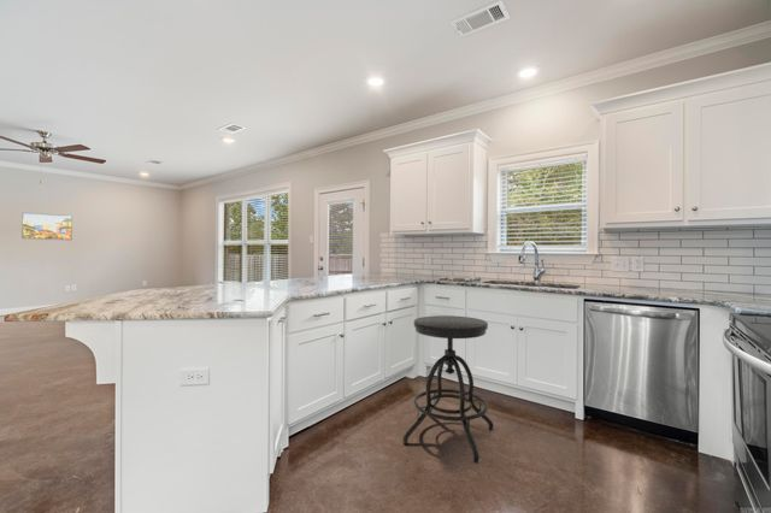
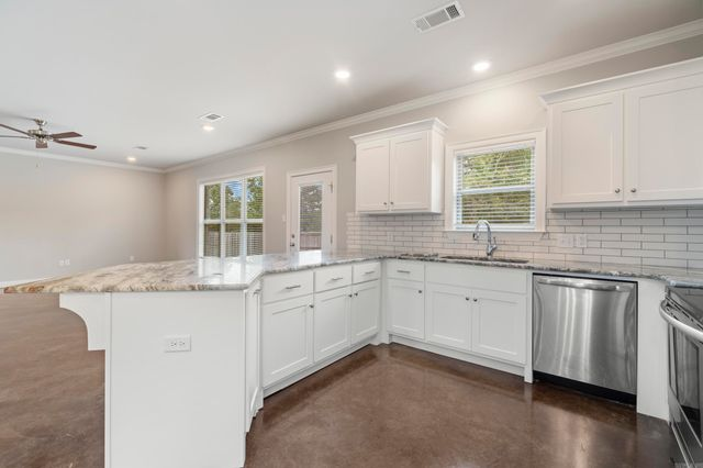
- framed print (47, 226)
- stool (449, 373)
